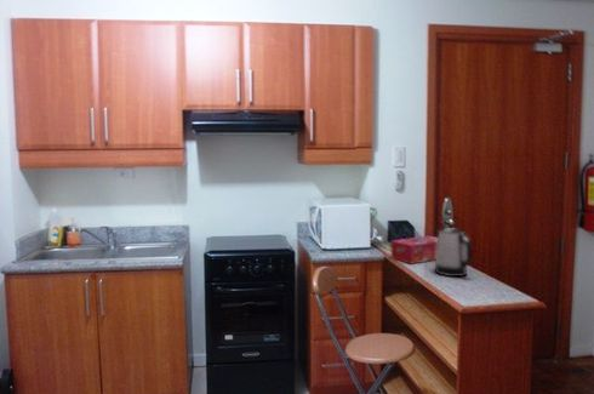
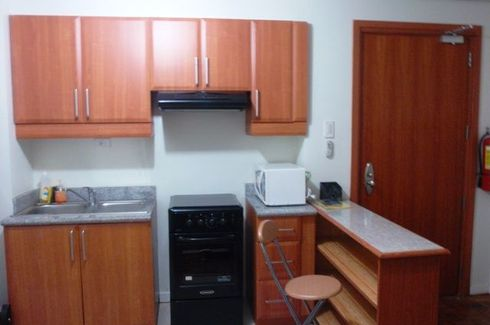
- kettle (453, 251)
- tissue box (419, 249)
